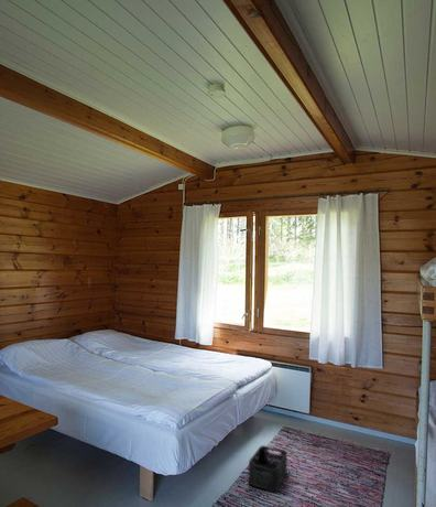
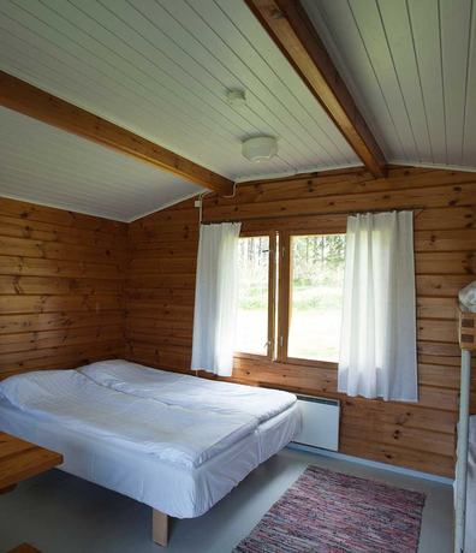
- storage bin (268, 466)
